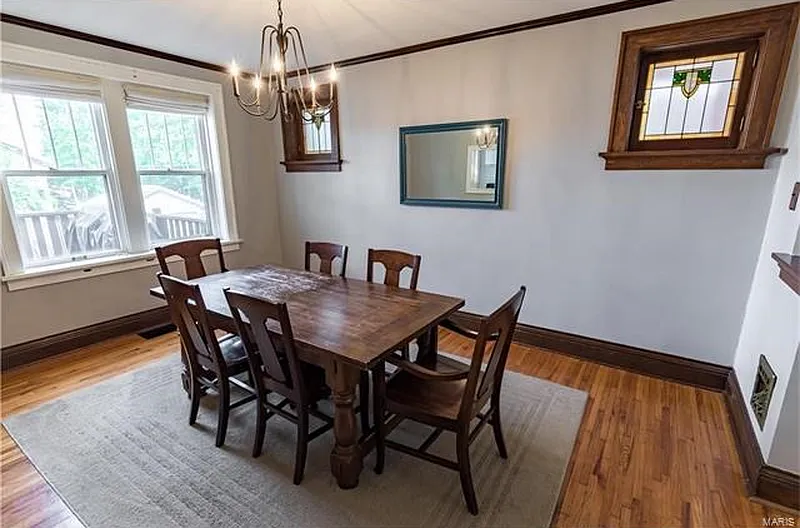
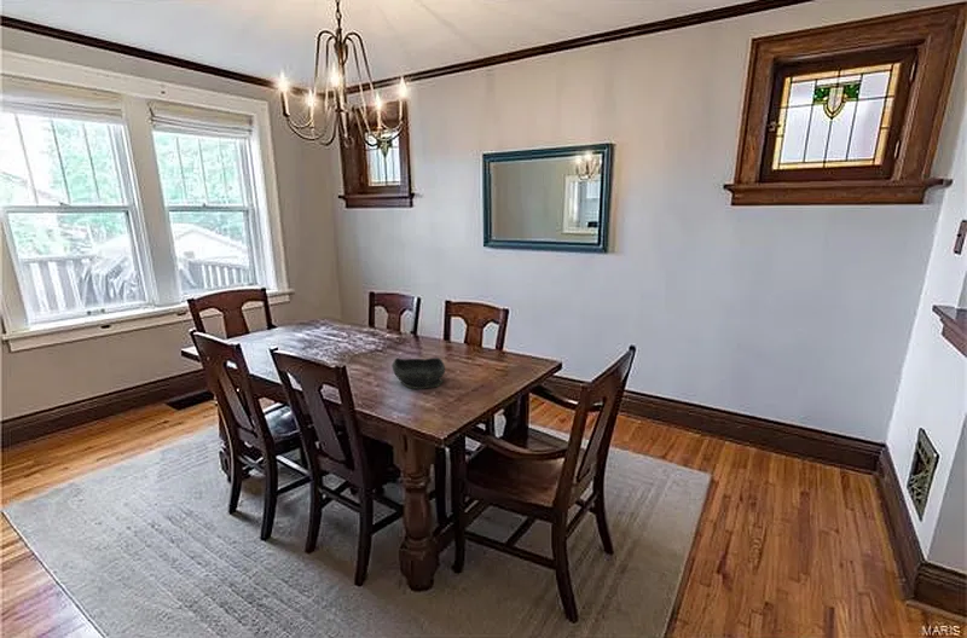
+ bowl (418, 370)
